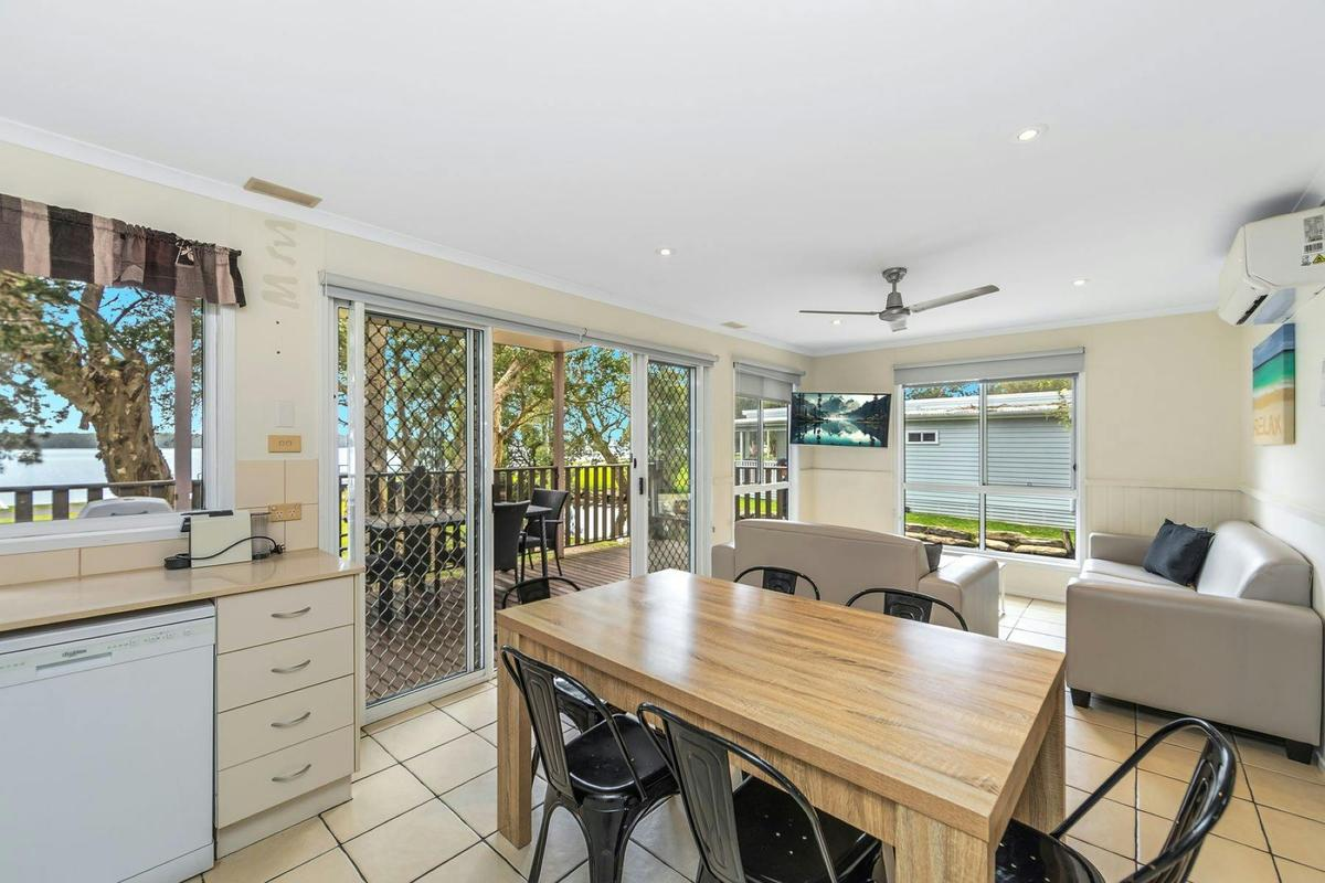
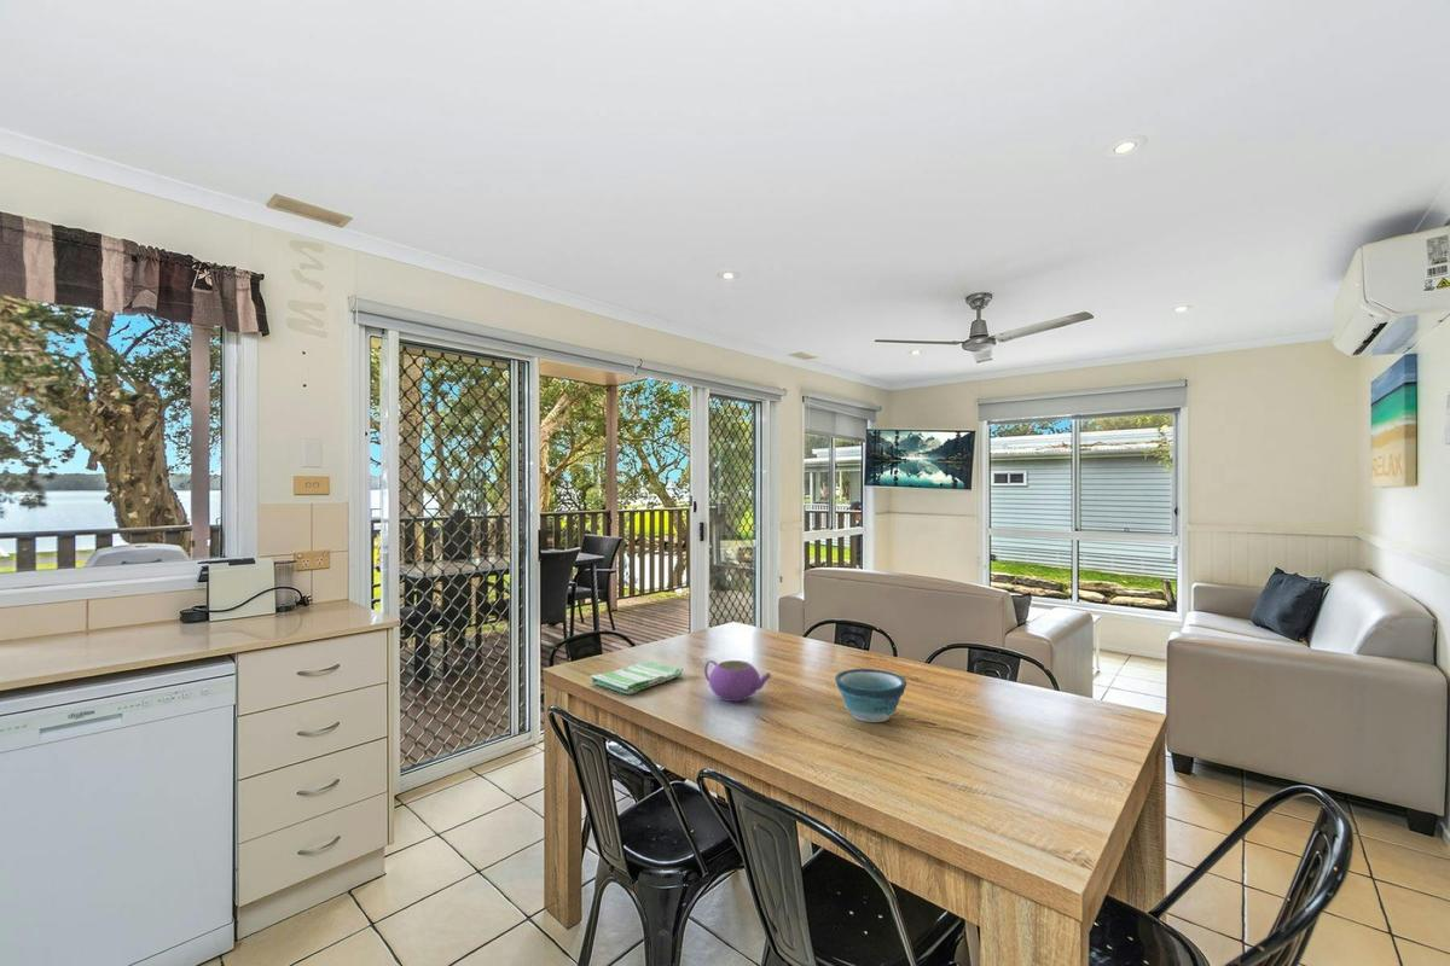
+ dish towel (637, 675)
+ teapot (736, 681)
+ bowl (870, 697)
